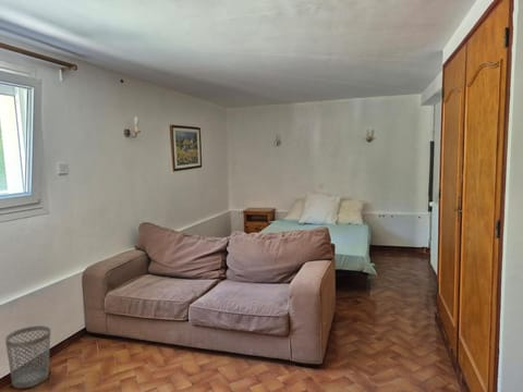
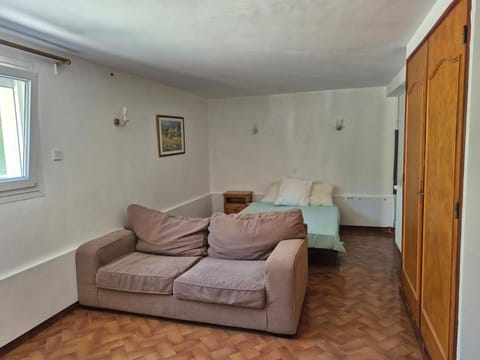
- wastebasket (29, 356)
